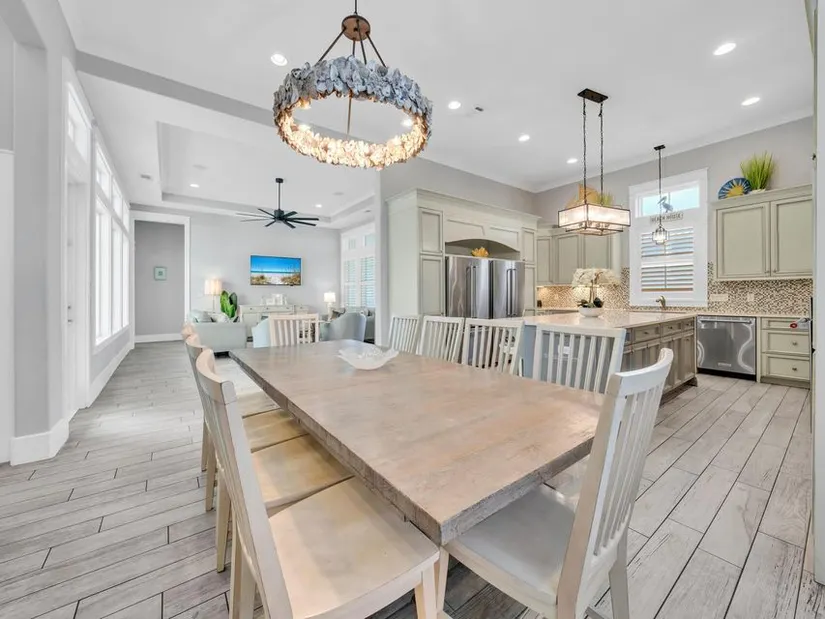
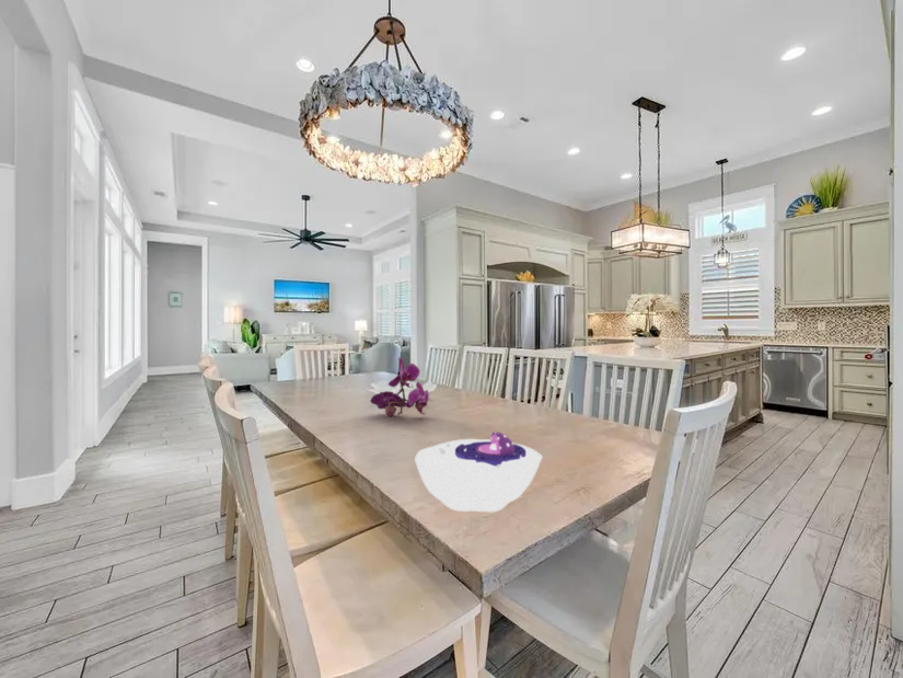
+ flower (401, 387)
+ decorative bowl (477, 469)
